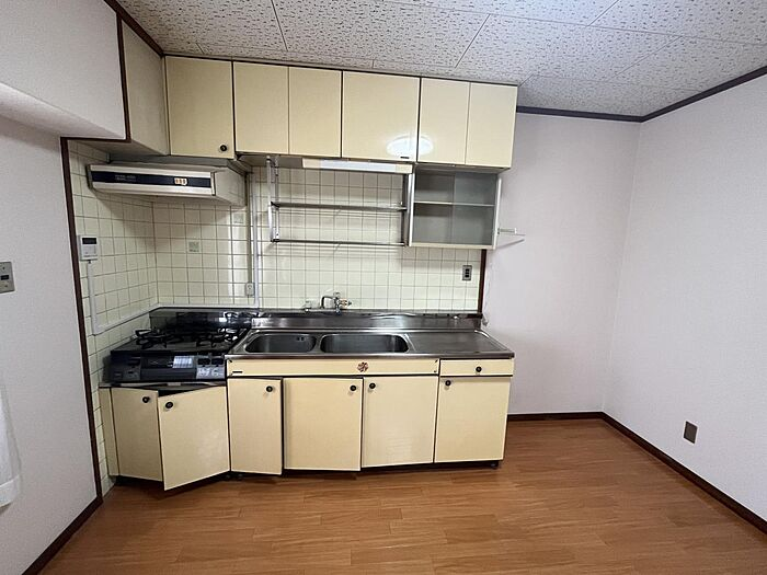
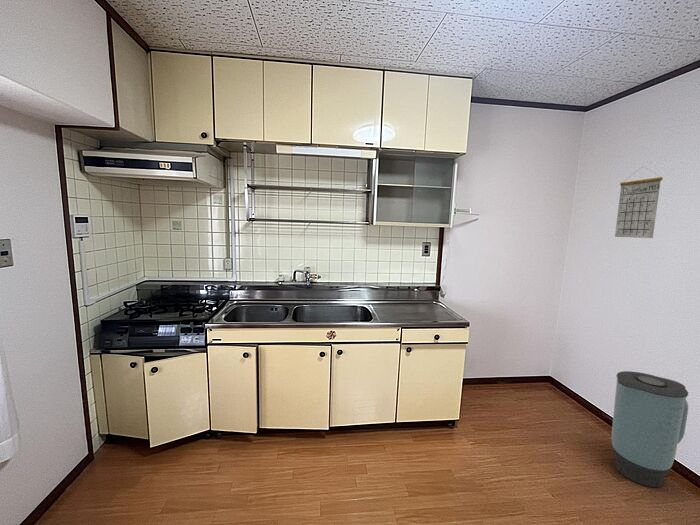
+ trash can (648, 427)
+ calendar (637, 202)
